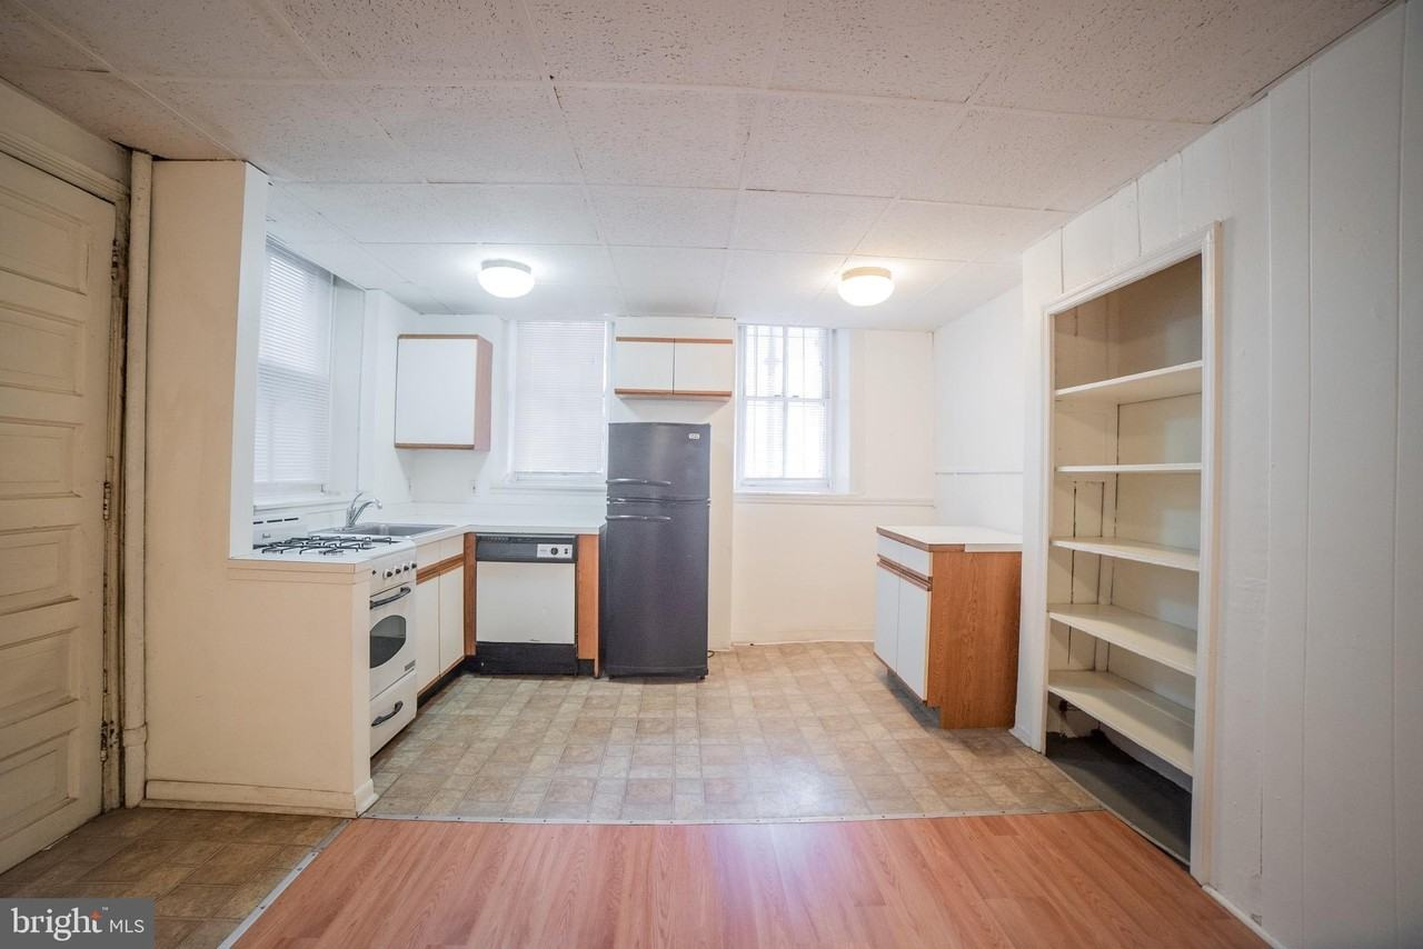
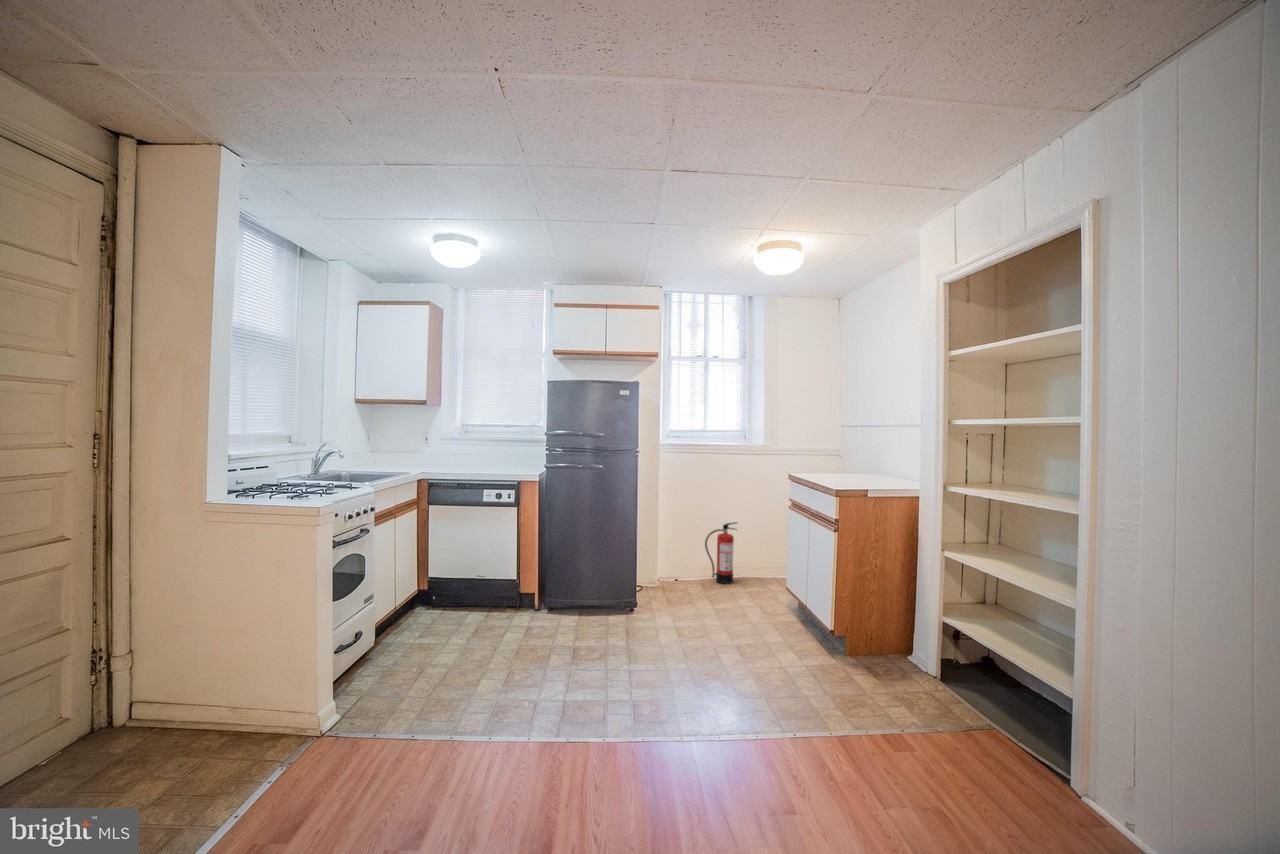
+ fire extinguisher (721, 551)
